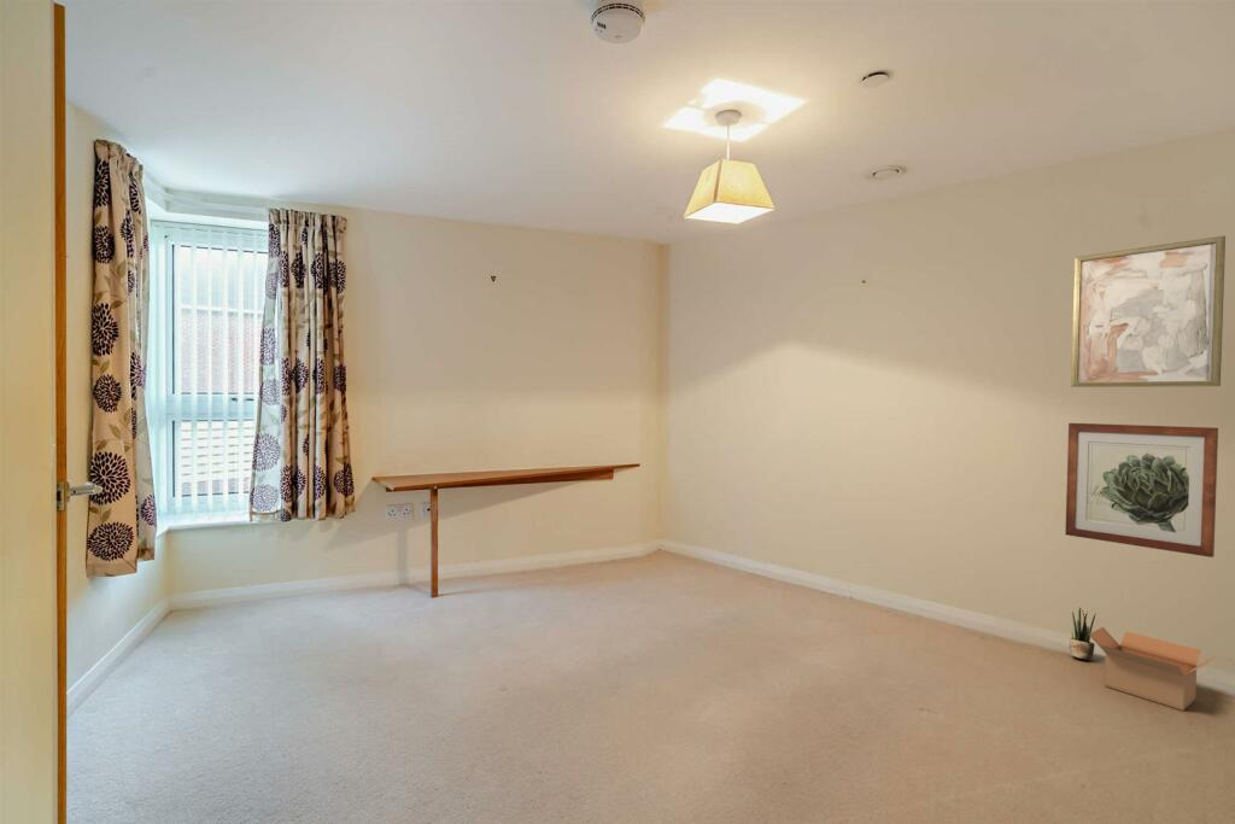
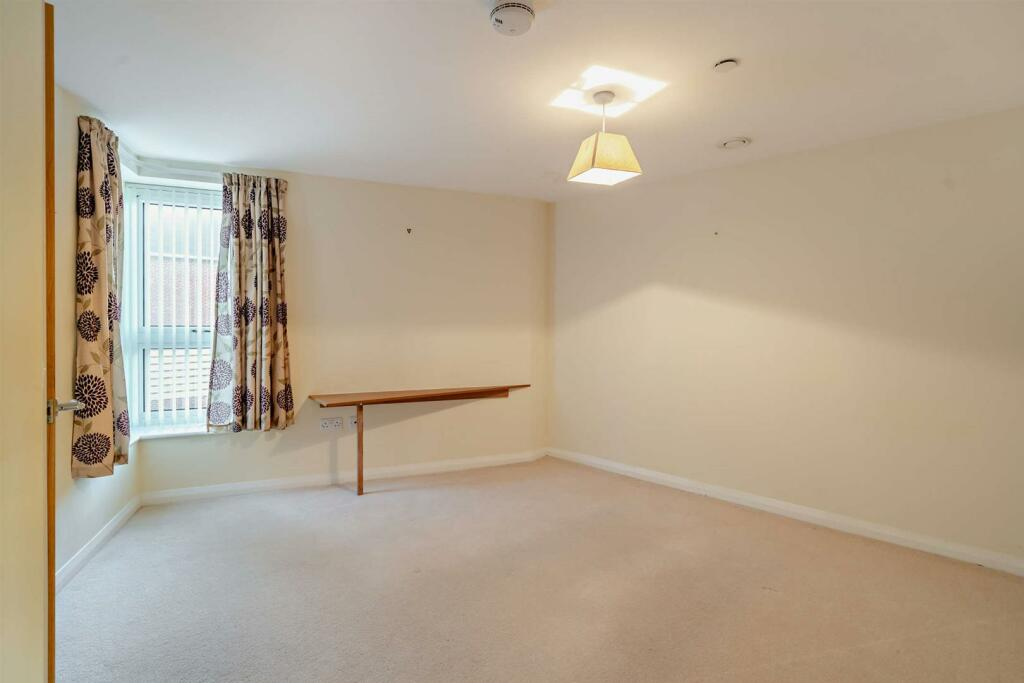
- wall art (1136, 485)
- wall art (1142, 316)
- potted plant (1082, 632)
- cardboard box (1149, 668)
